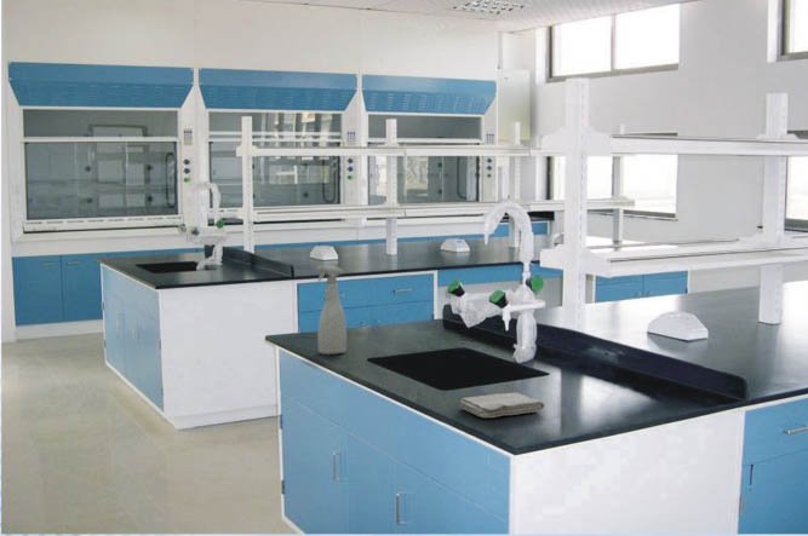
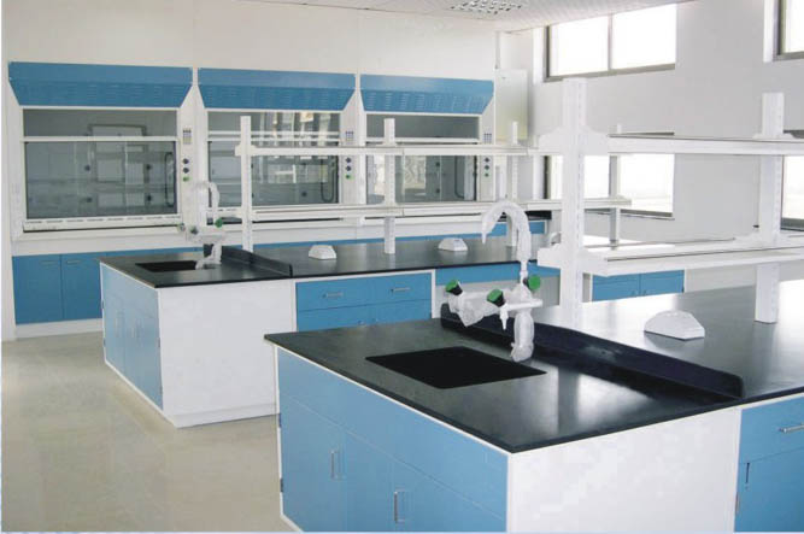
- spray bottle (332, 309)
- washcloth (500, 403)
